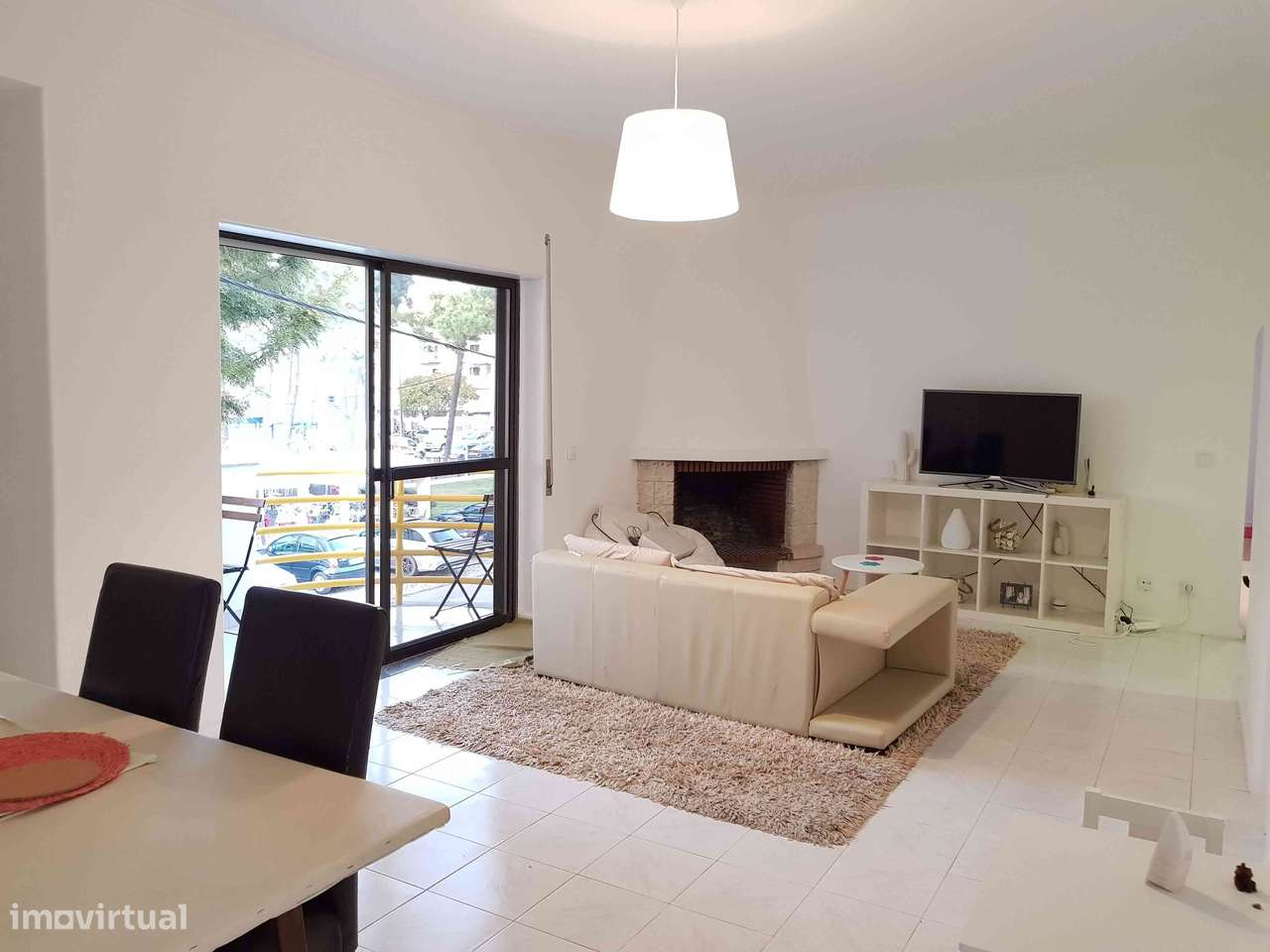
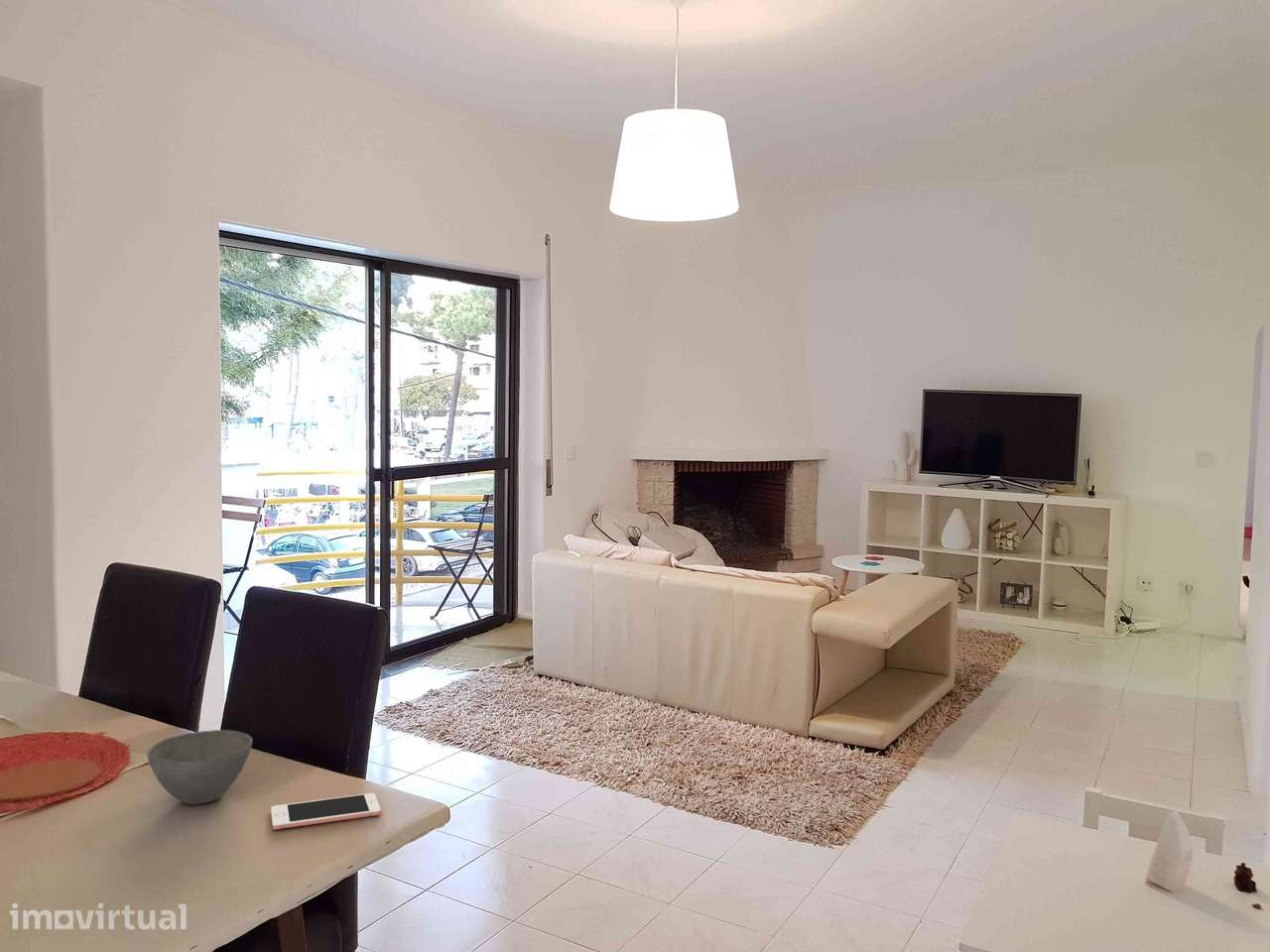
+ bowl (201, 772)
+ cell phone (325, 810)
